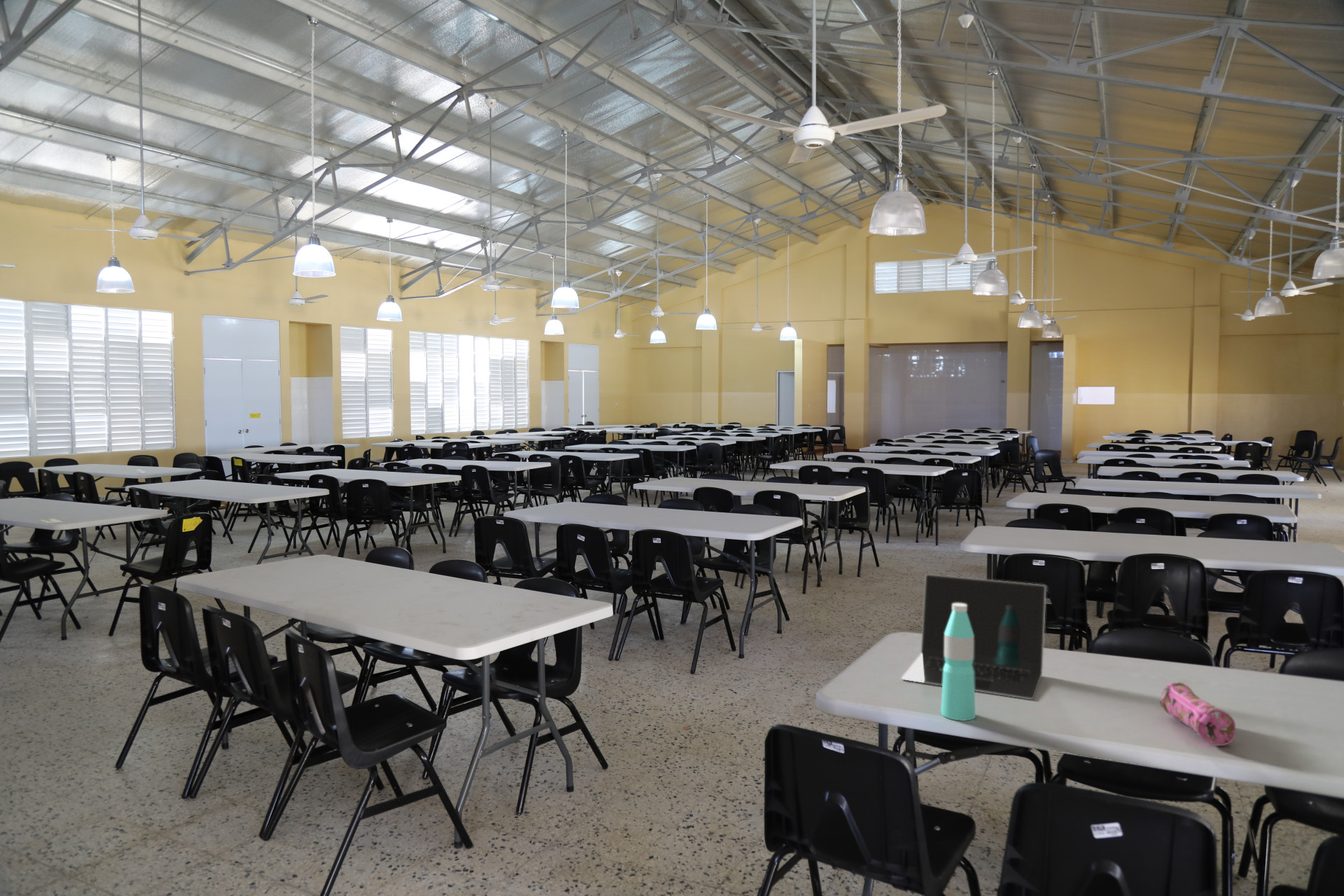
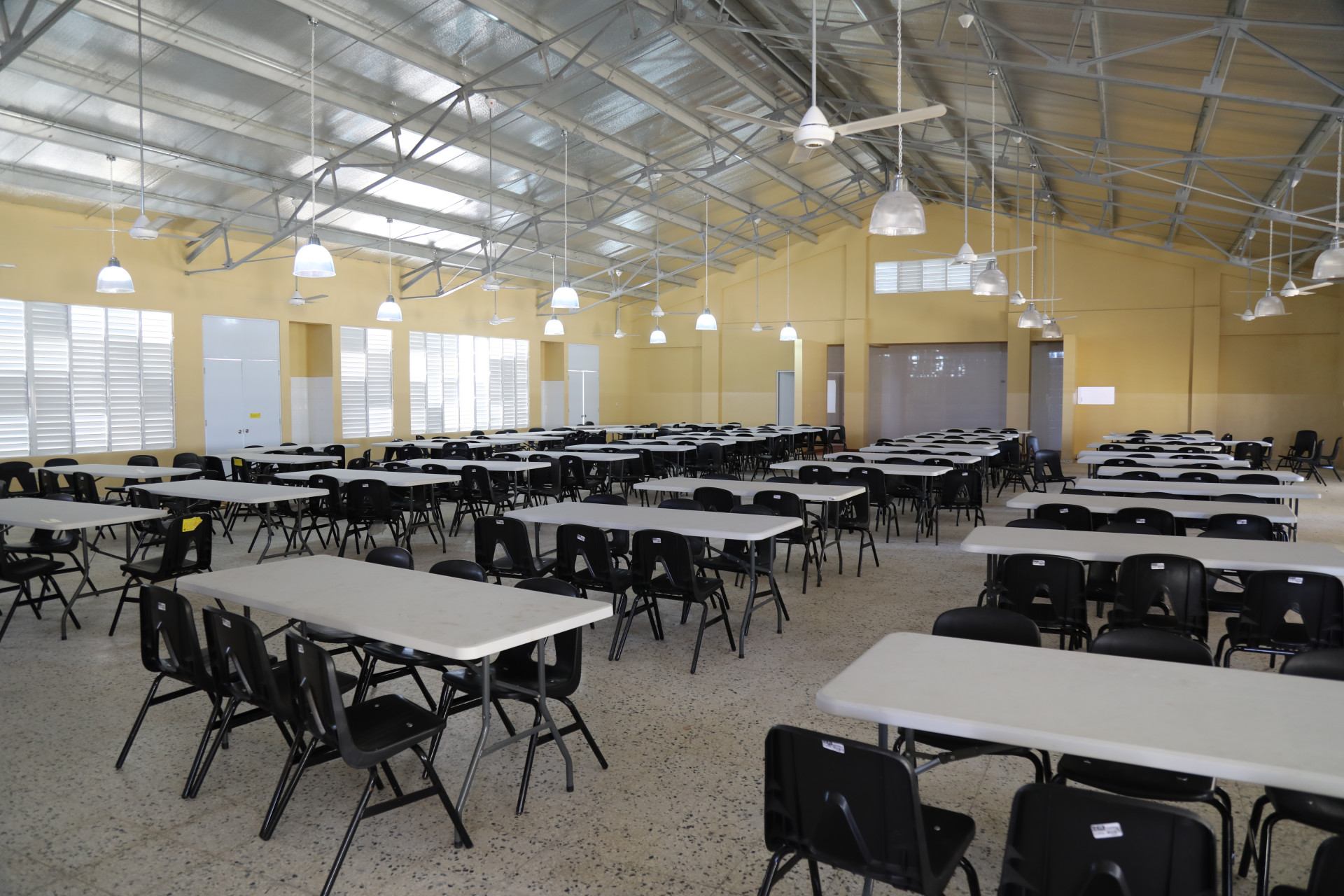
- laptop (974, 631)
- pencil case (1196, 713)
- water bottle (958, 659)
